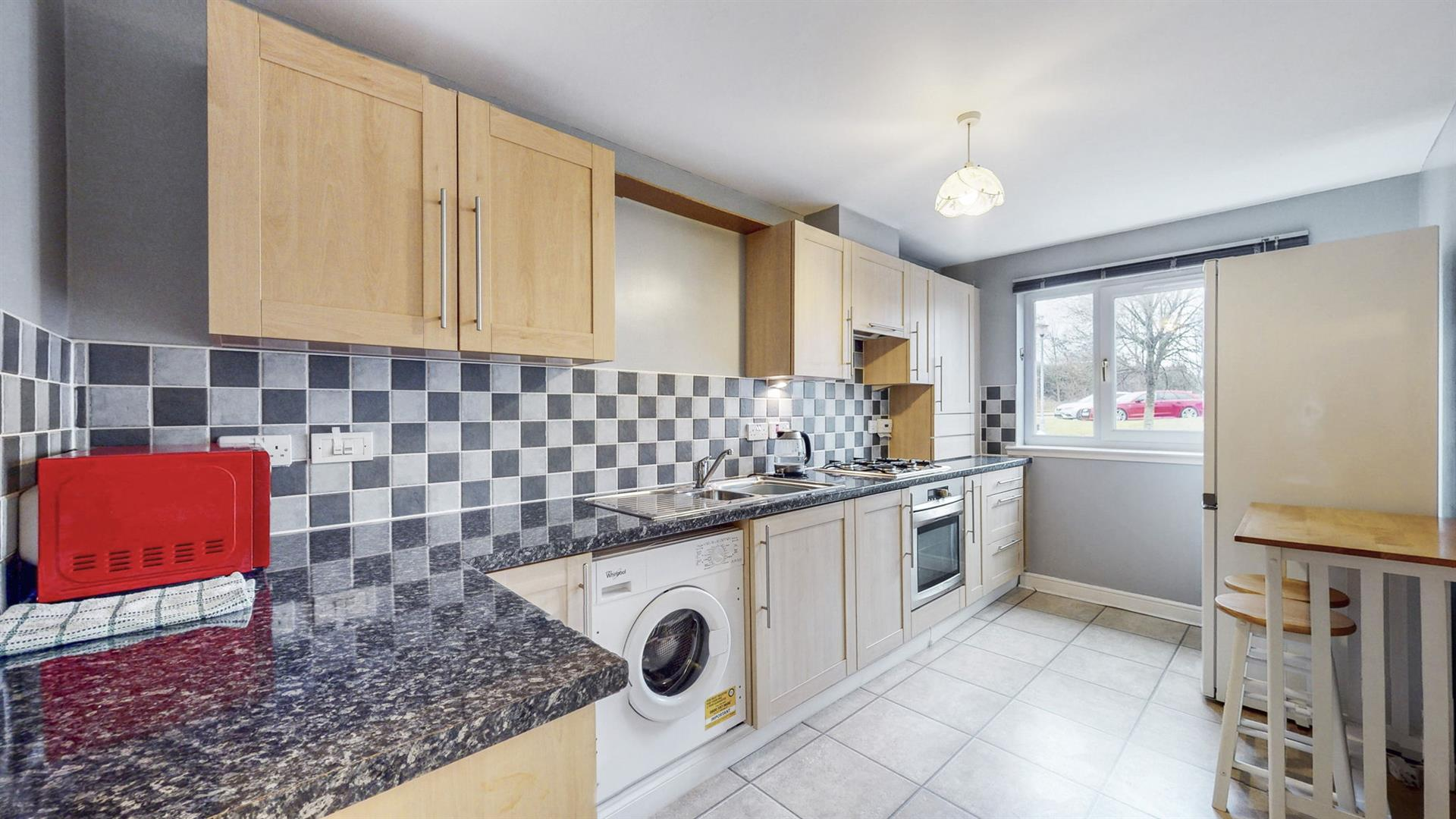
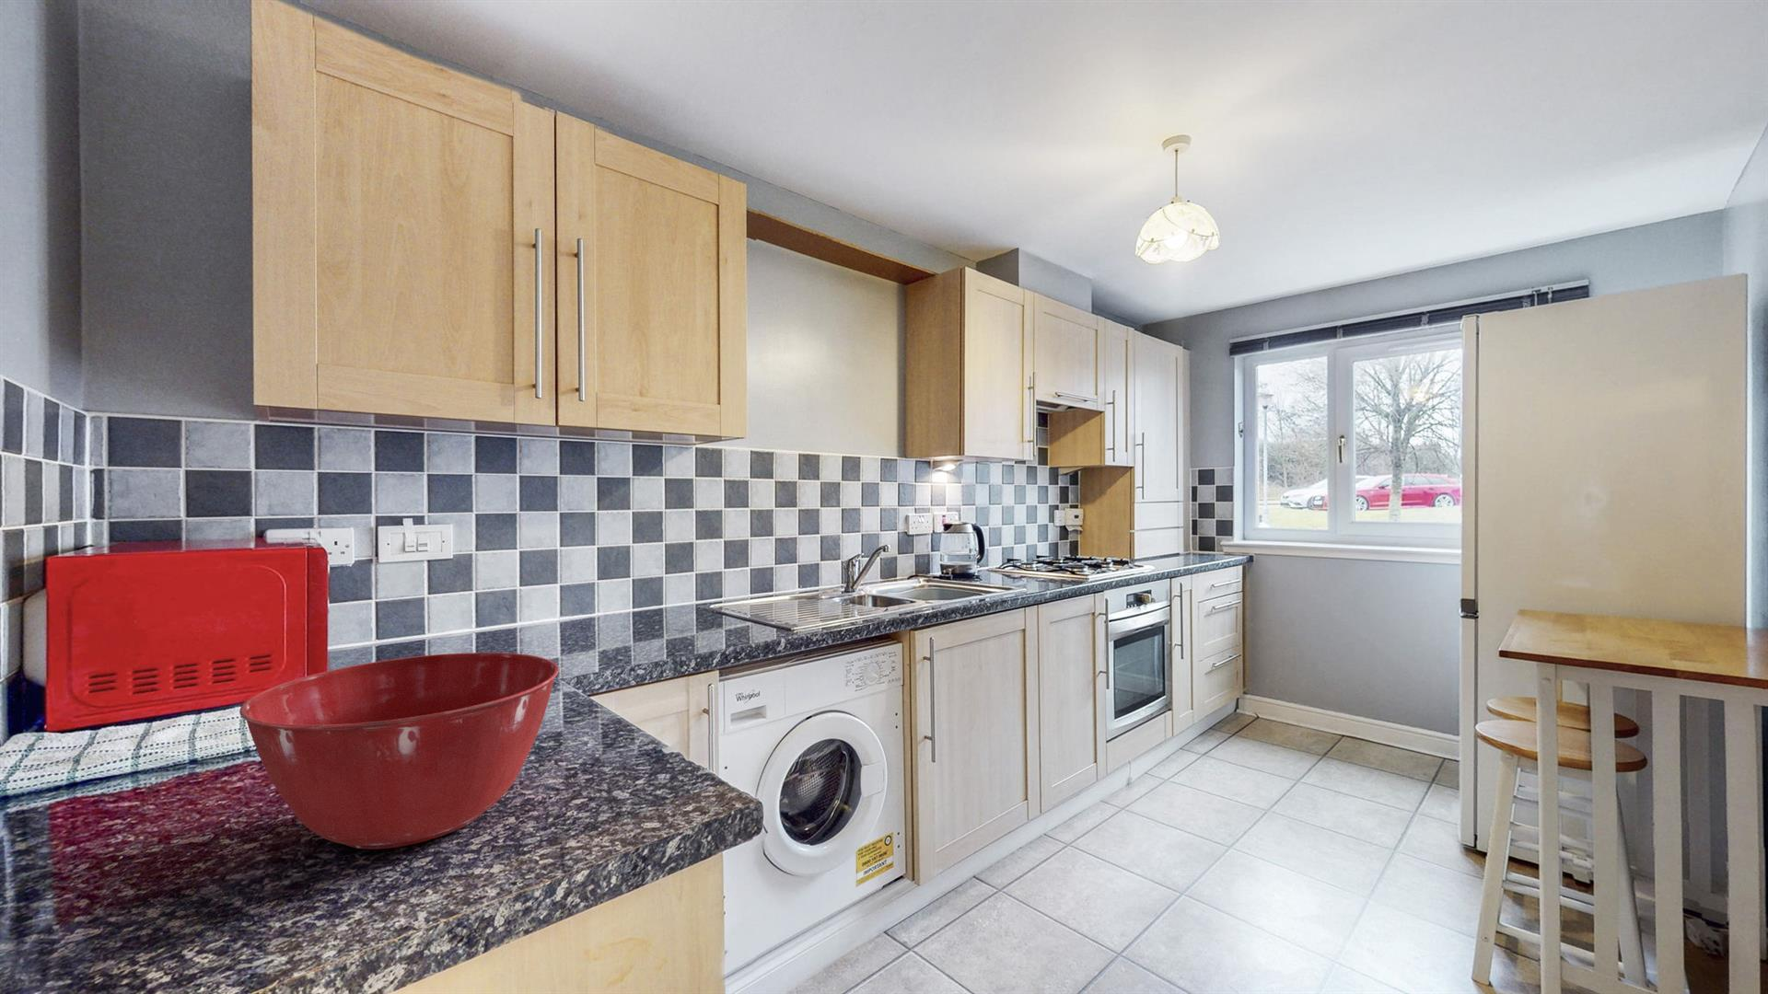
+ mixing bowl (416, 749)
